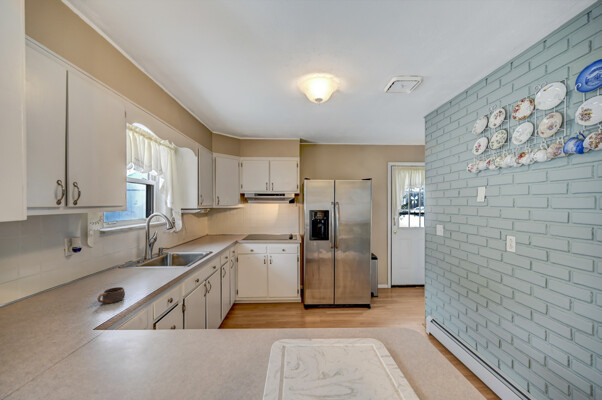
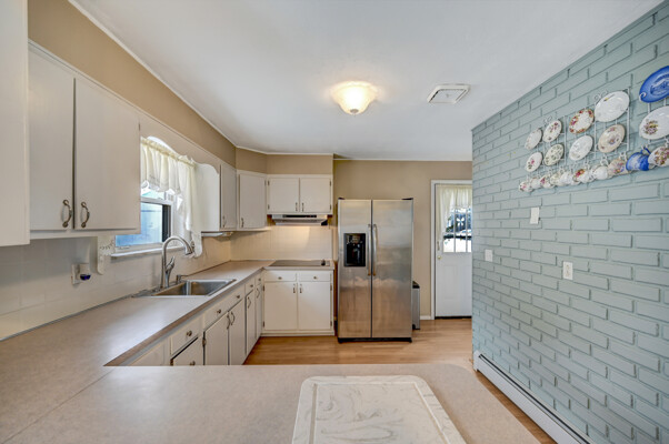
- cup (110, 295)
